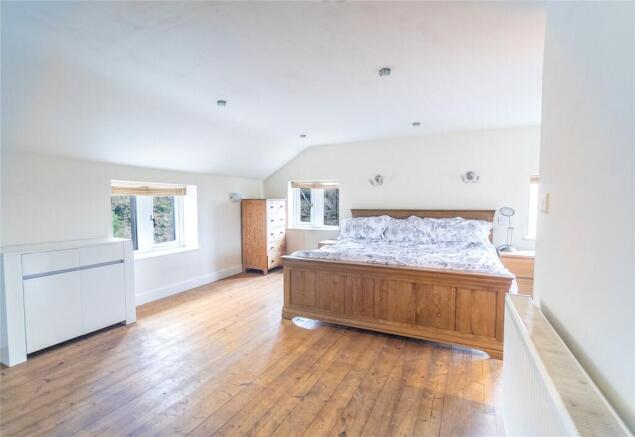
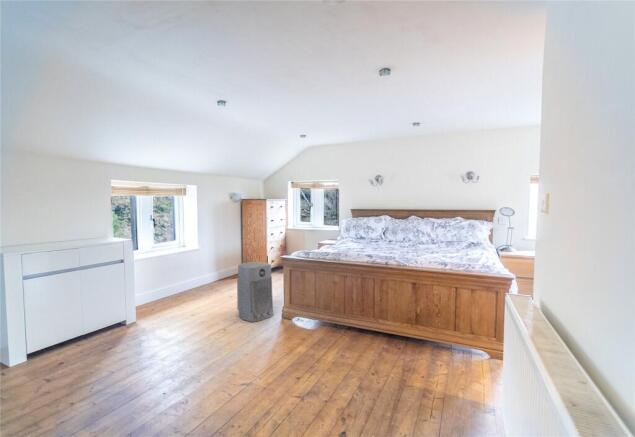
+ air purifier (254, 289)
